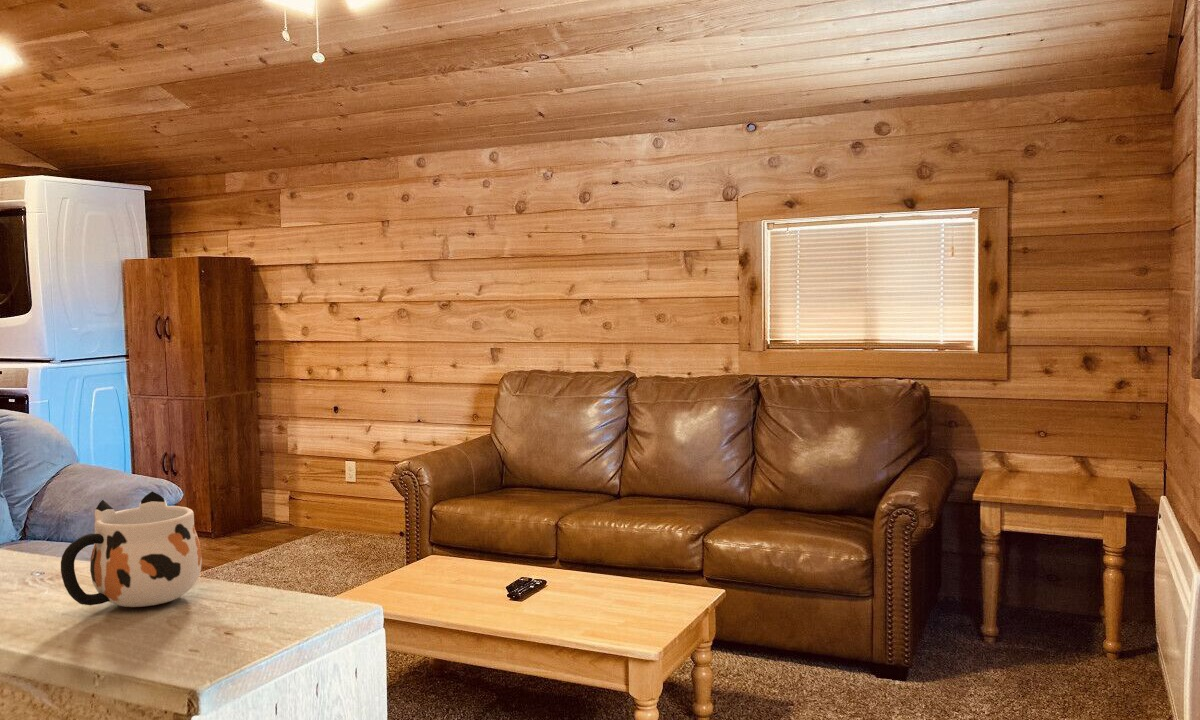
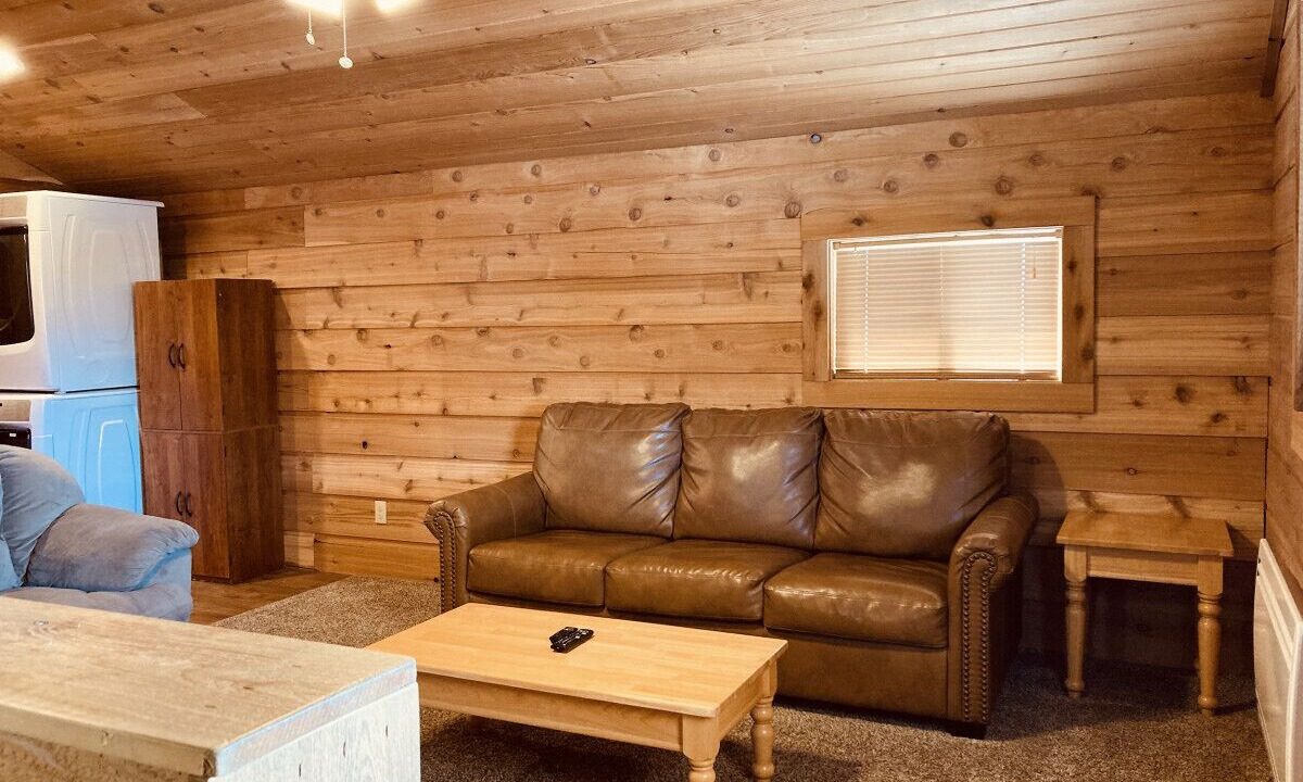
- mug (131, 552)
